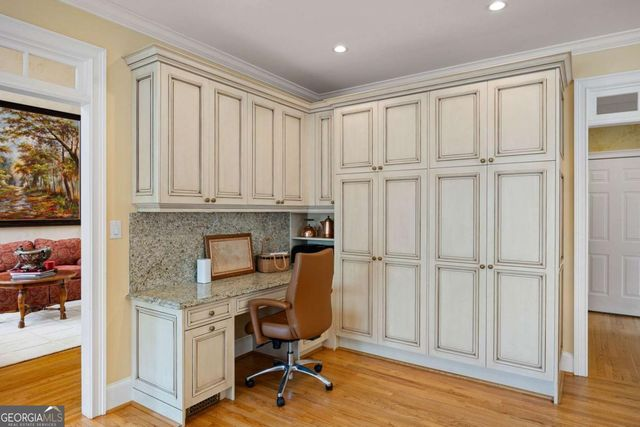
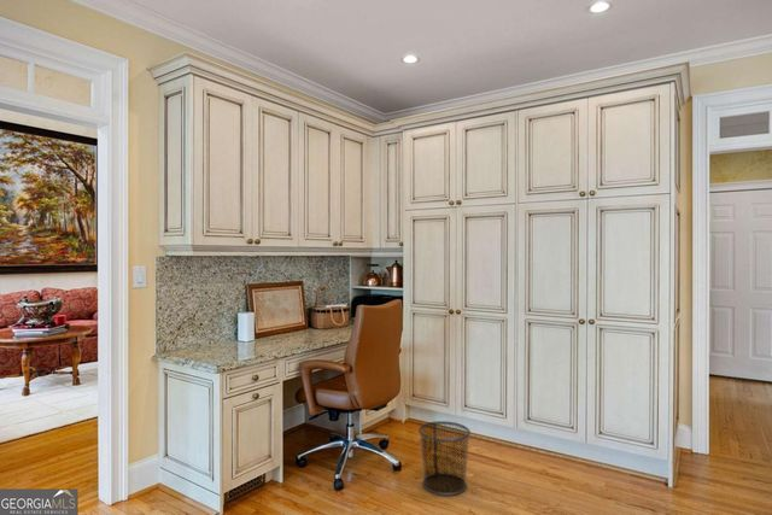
+ waste bin (444, 457)
